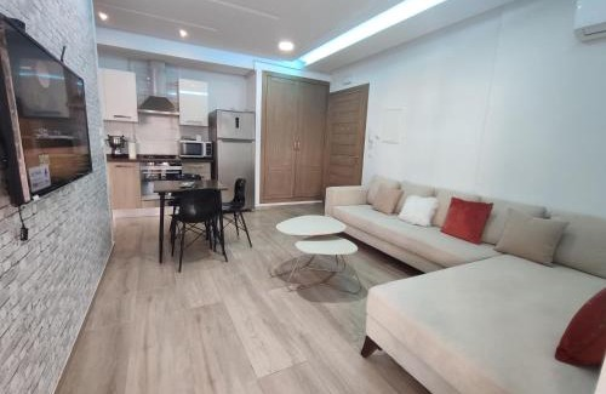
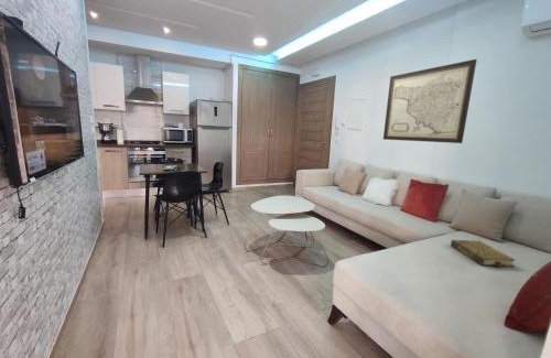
+ wall art (422, 106)
+ book (482, 252)
